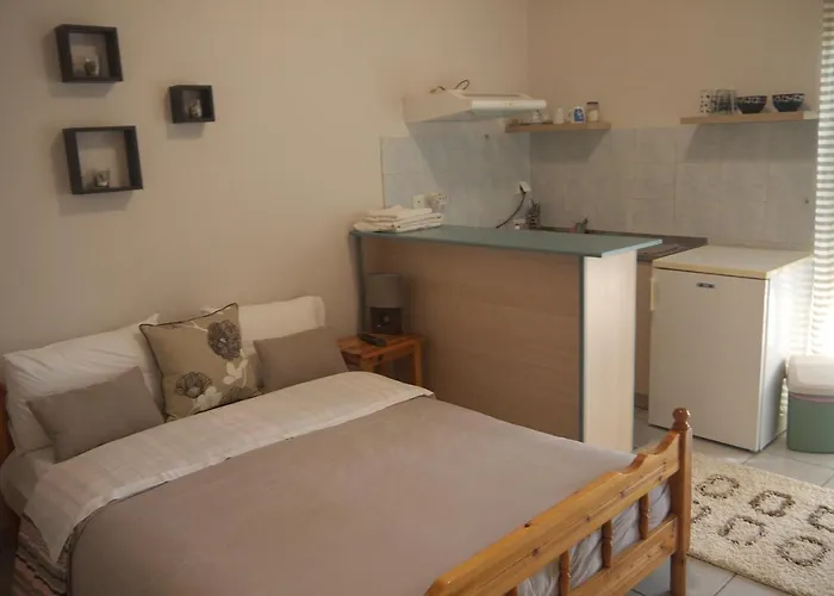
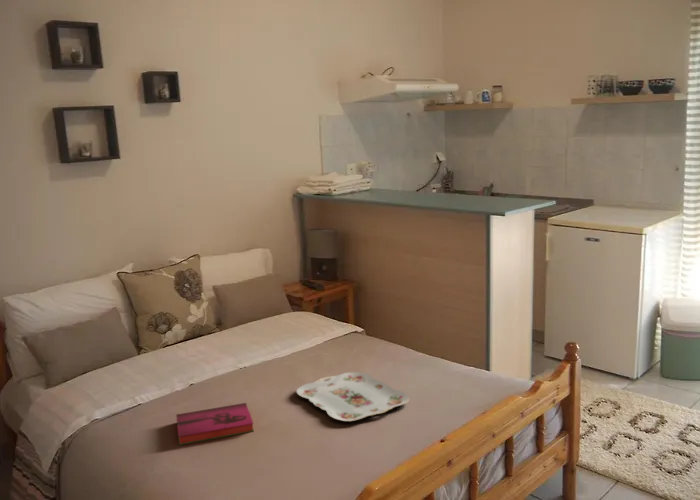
+ hardback book (214, 422)
+ serving tray (351, 395)
